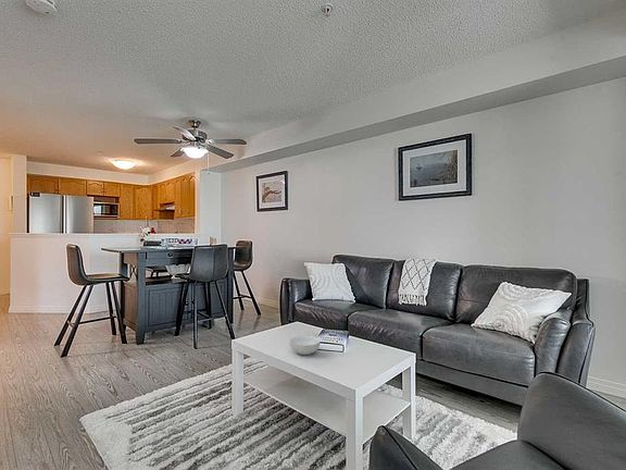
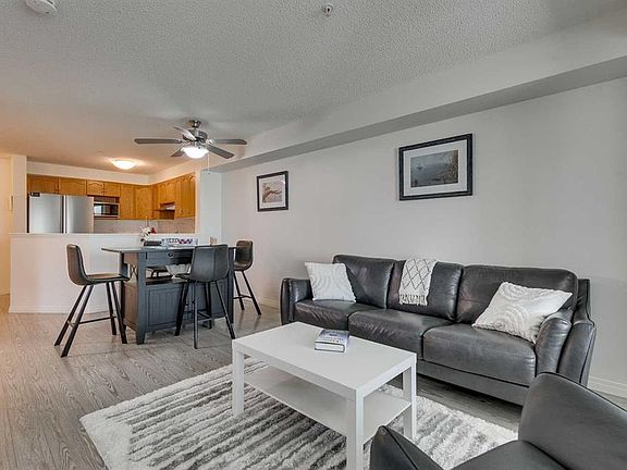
- cereal bowl (304, 346)
